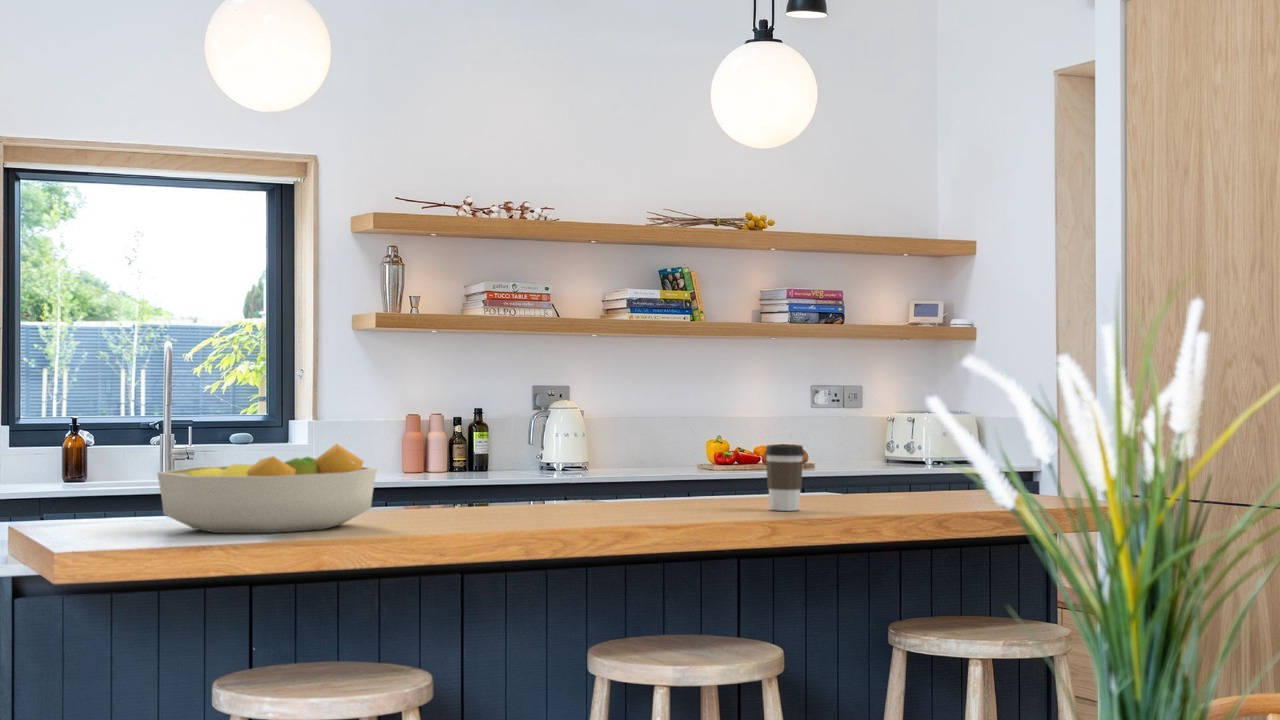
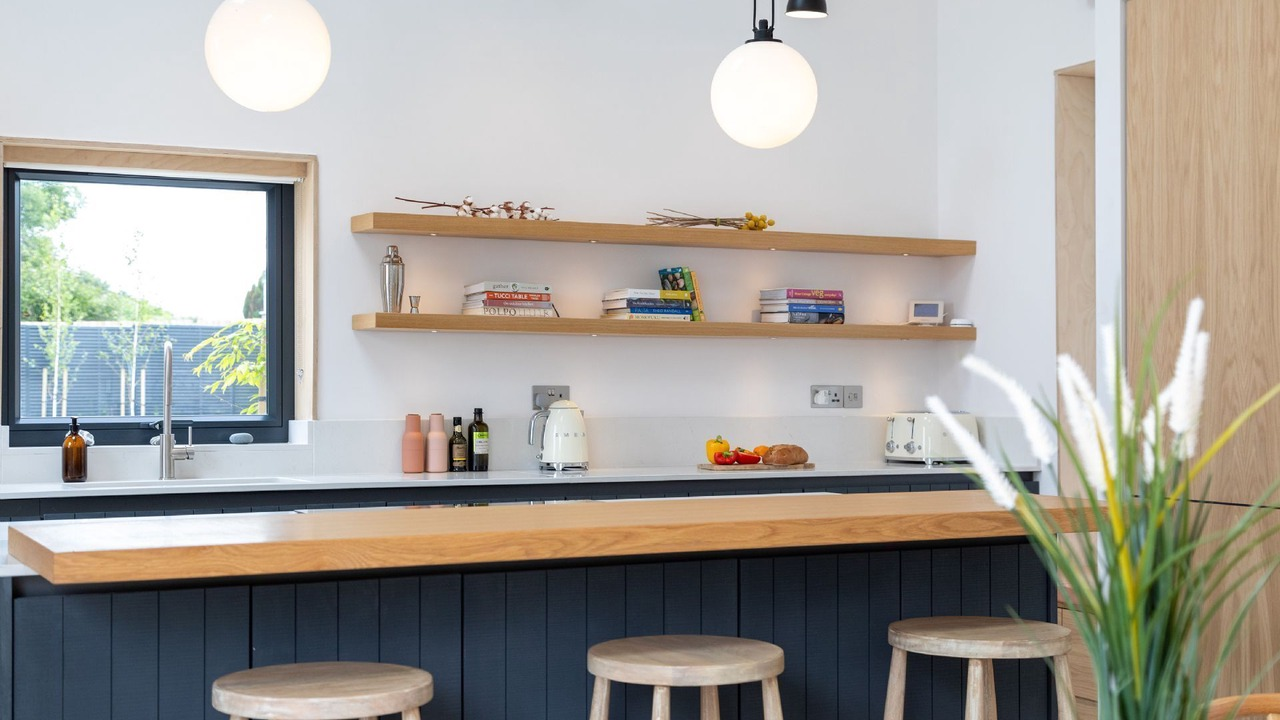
- coffee cup (784, 477)
- fruit bowl (269, 485)
